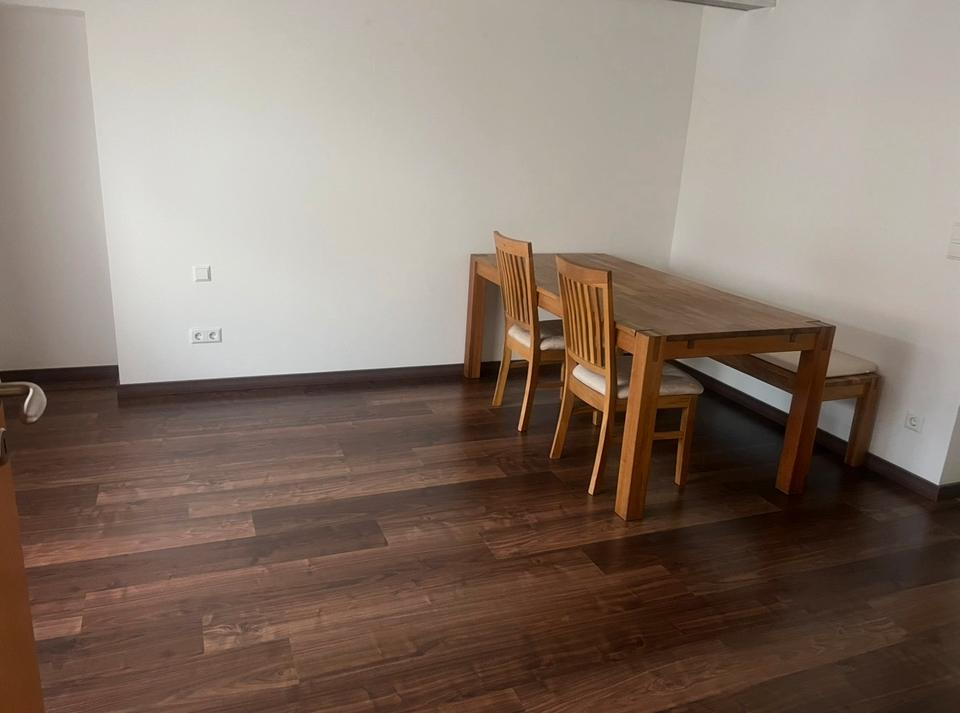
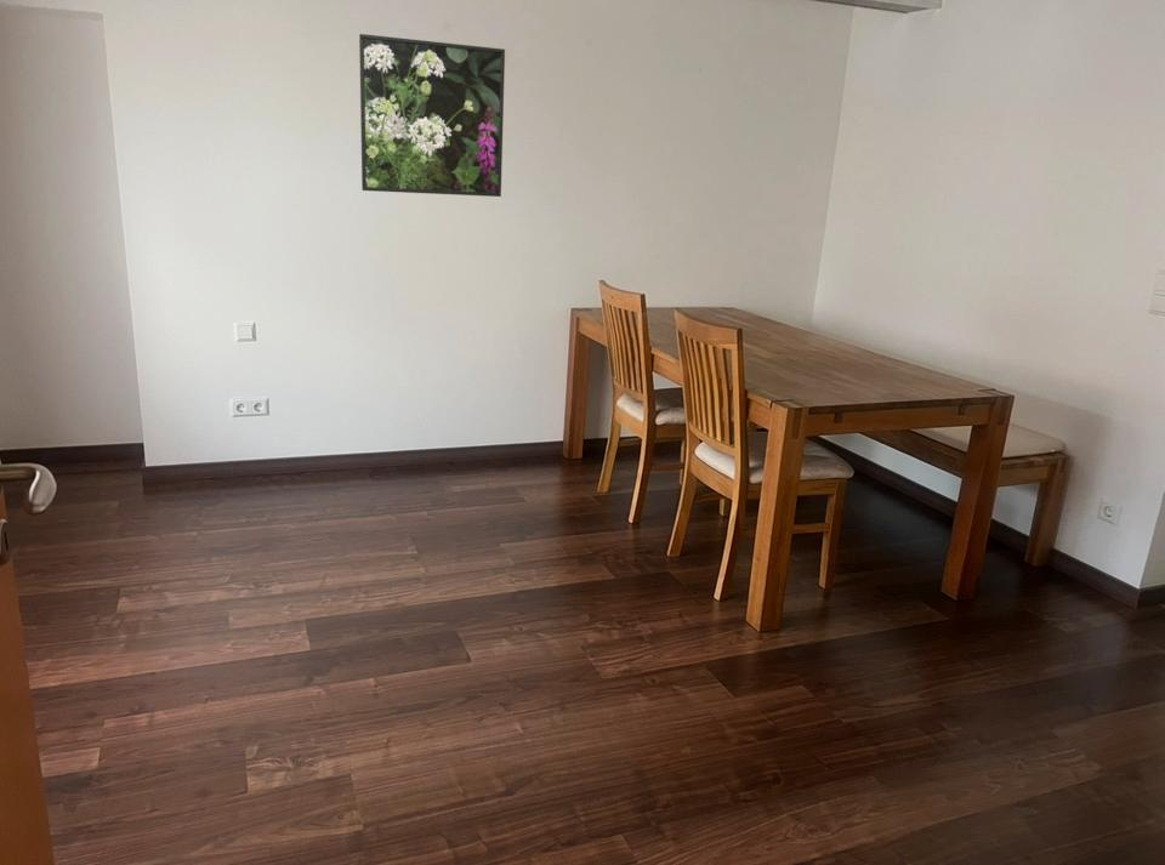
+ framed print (433, 119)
